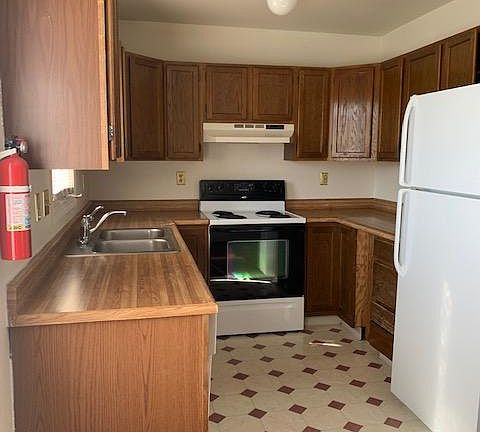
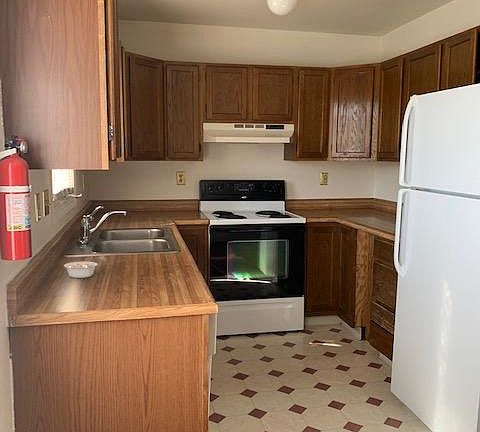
+ legume (82, 269)
